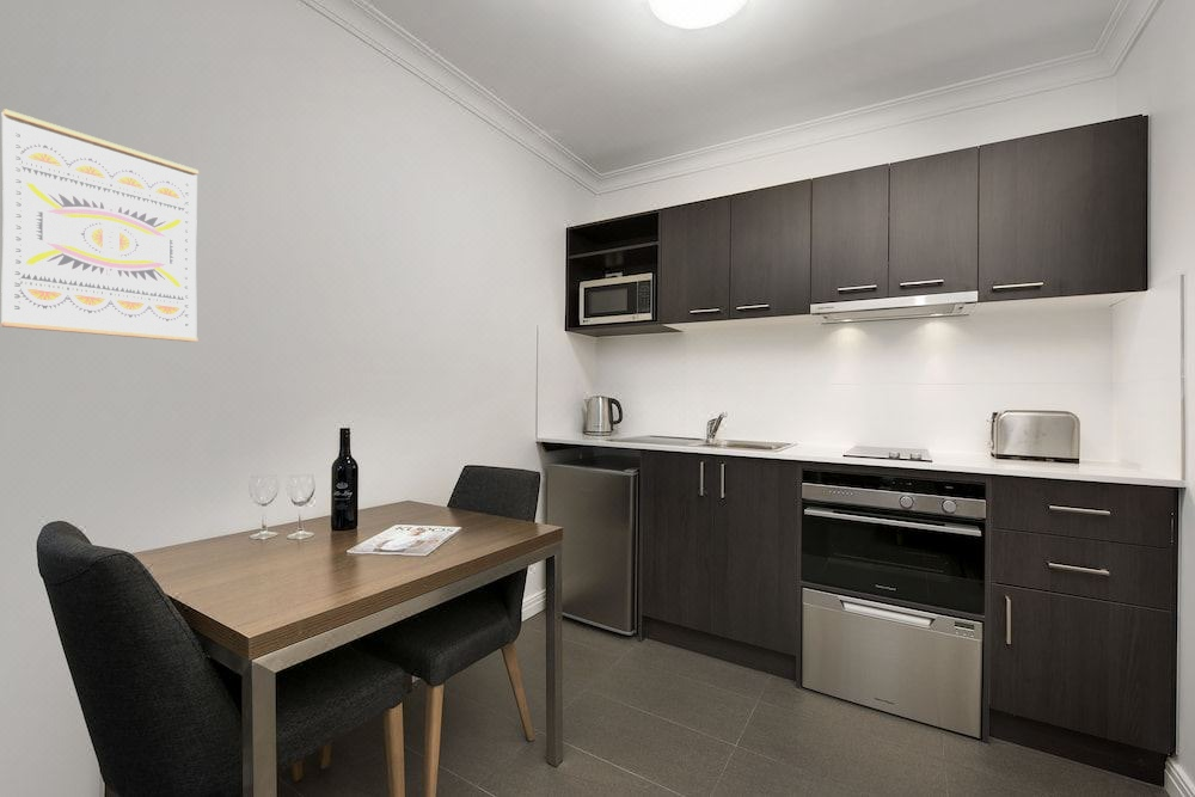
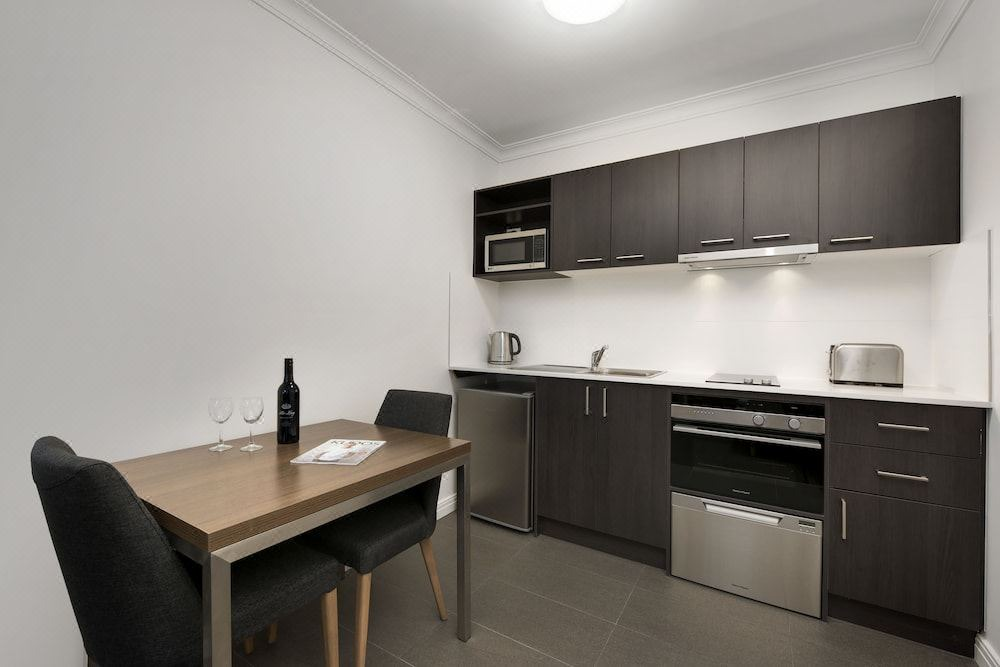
- wall art (110, 239)
